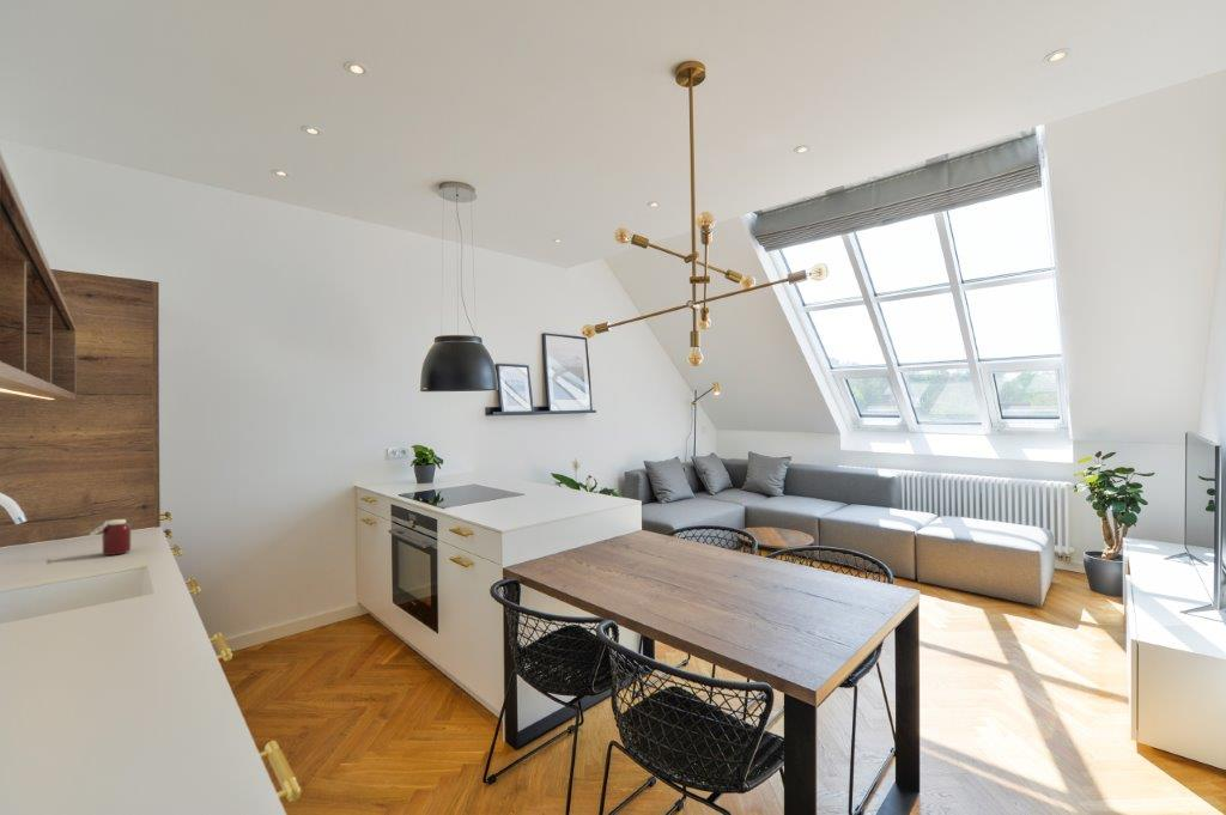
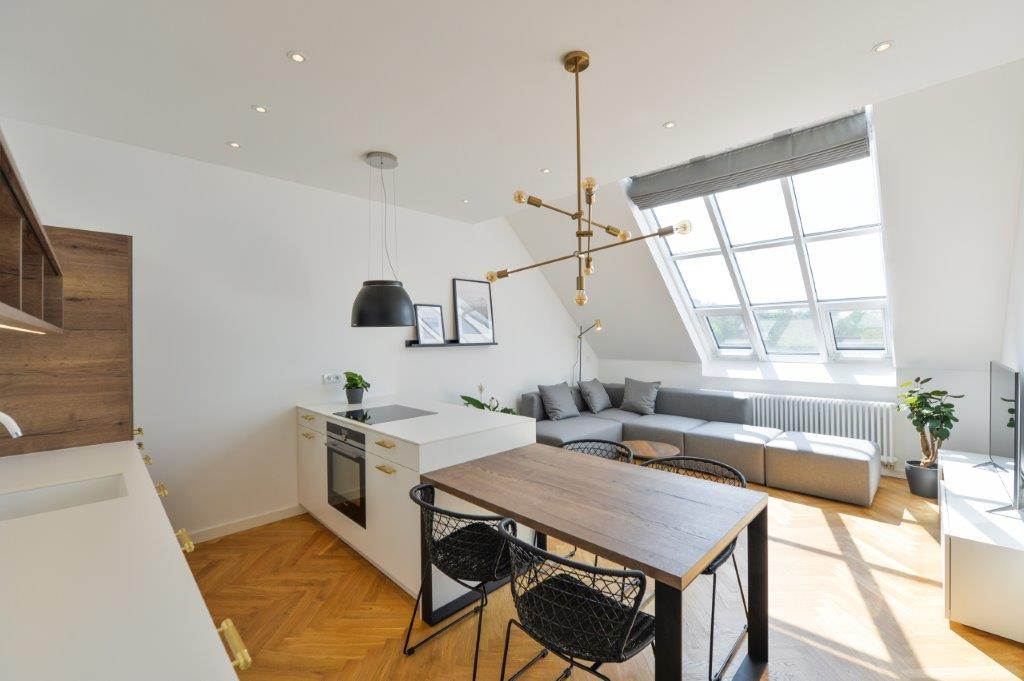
- jar (110, 537)
